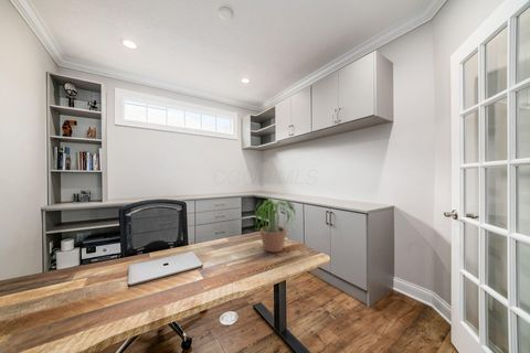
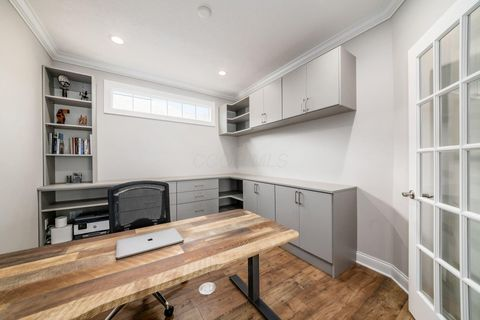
- potted plant (277, 224)
